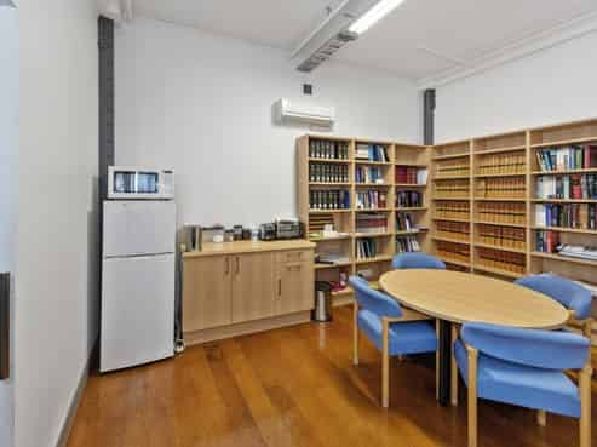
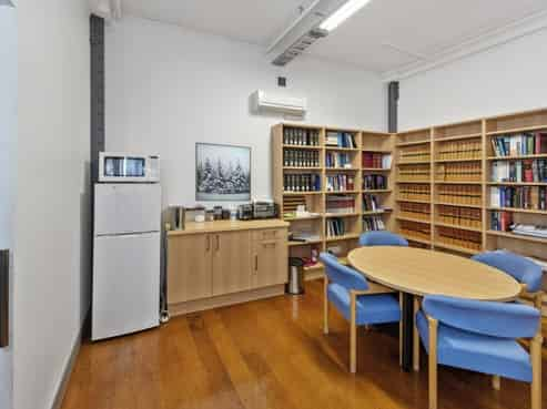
+ wall art (224, 173)
